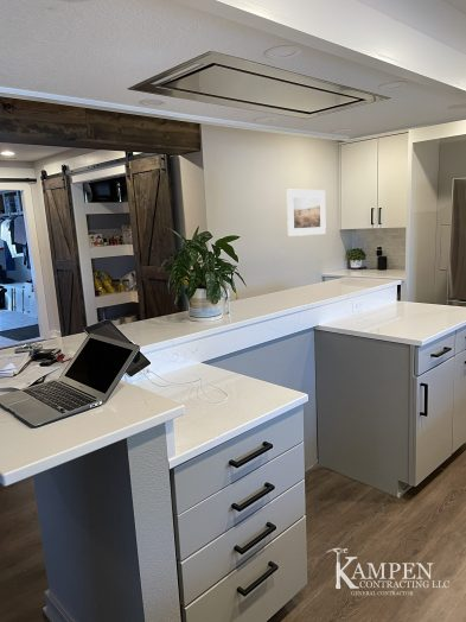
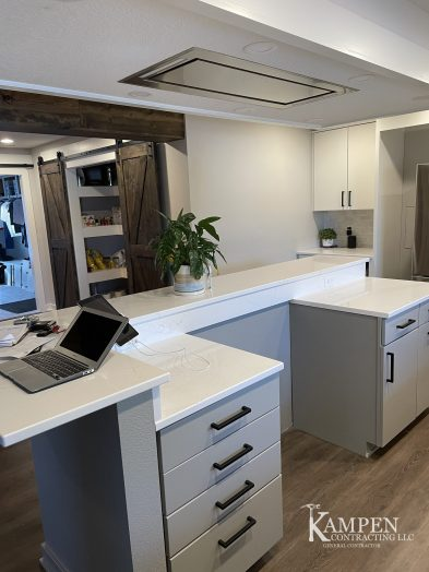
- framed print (306, 212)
